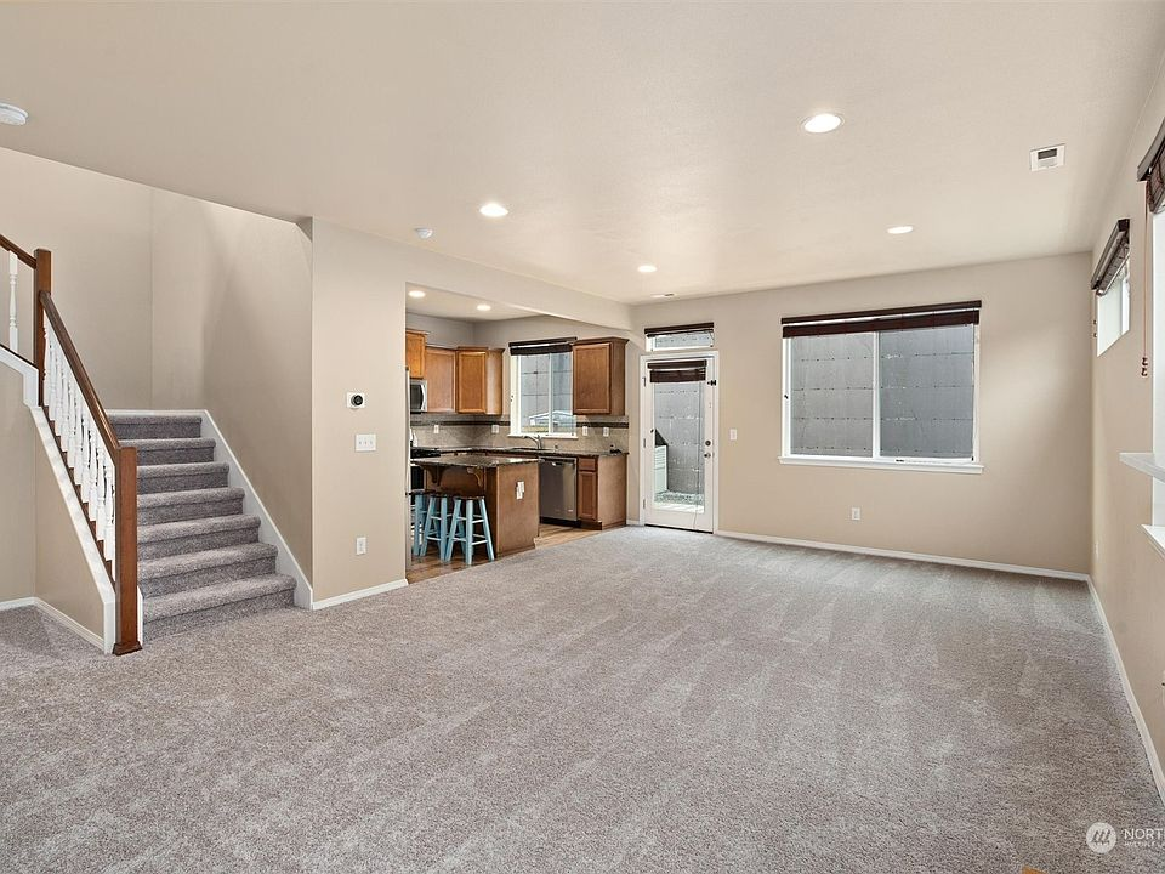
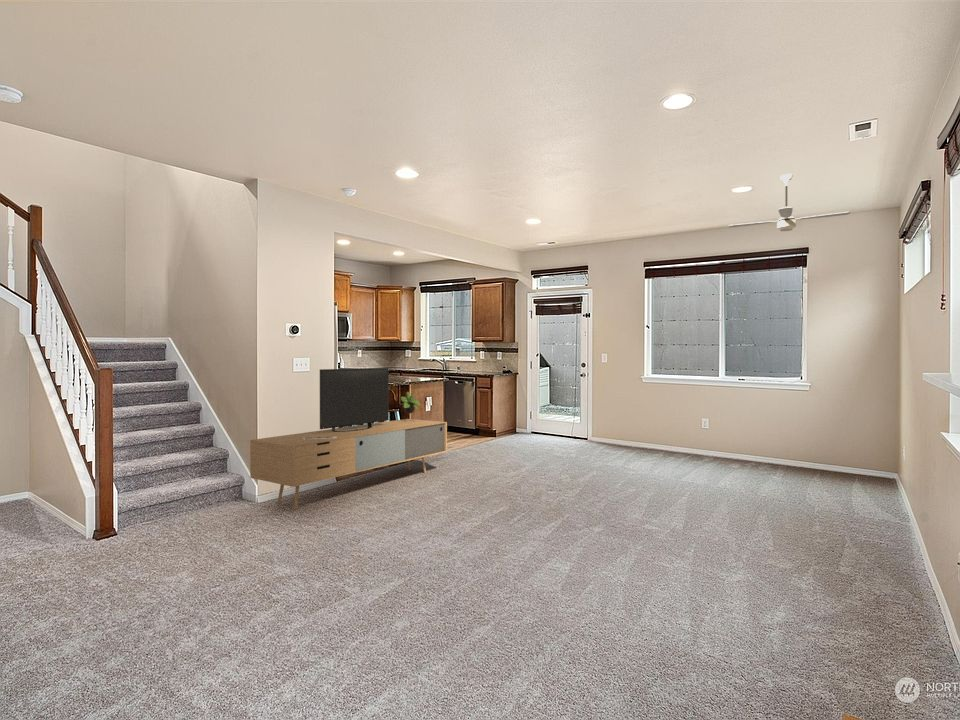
+ media console (359, 428)
+ ceiling fan (786, 202)
